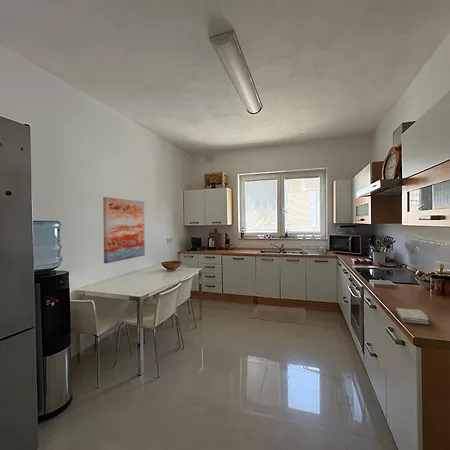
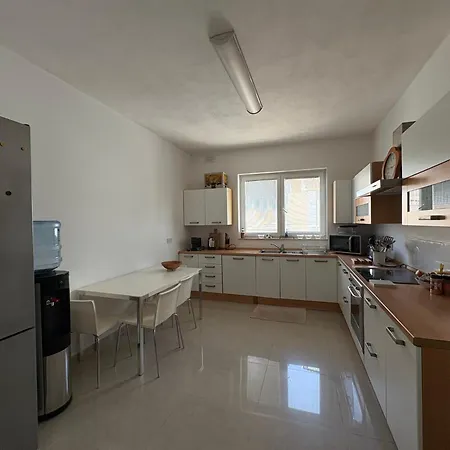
- washcloth (411, 315)
- wall art (126, 229)
